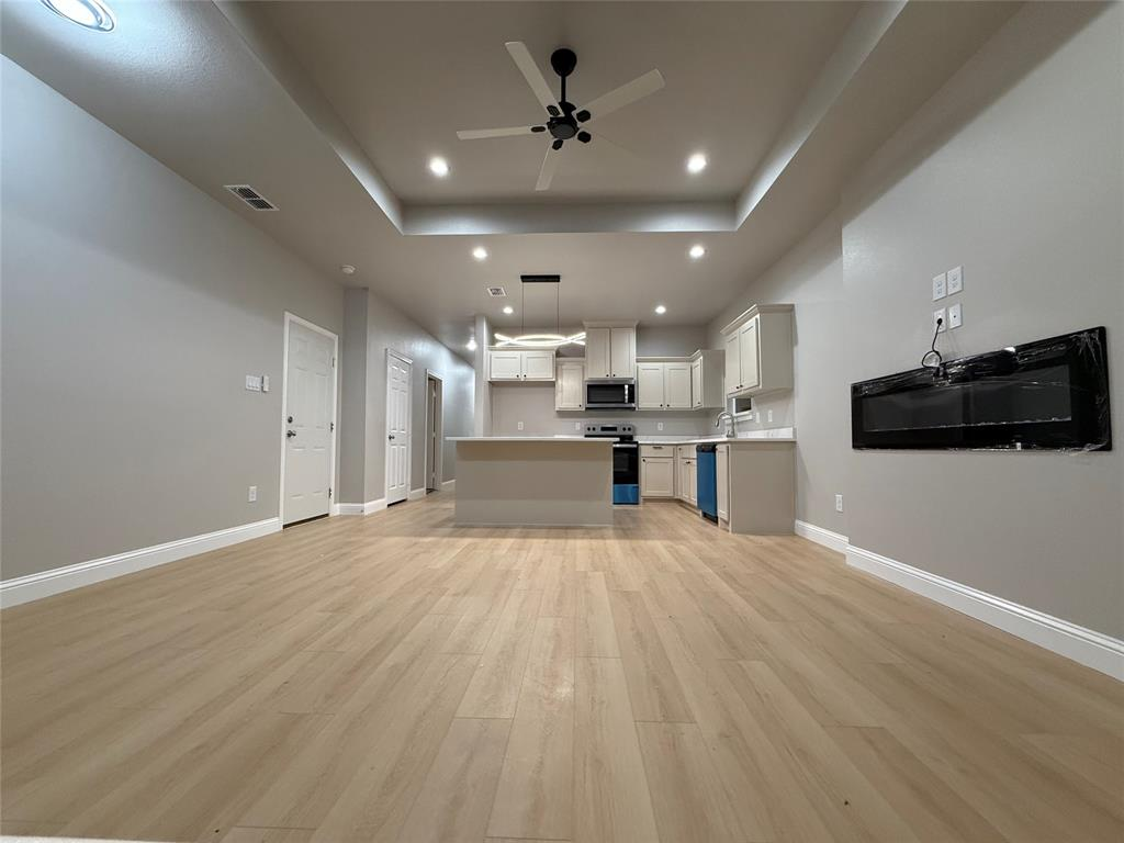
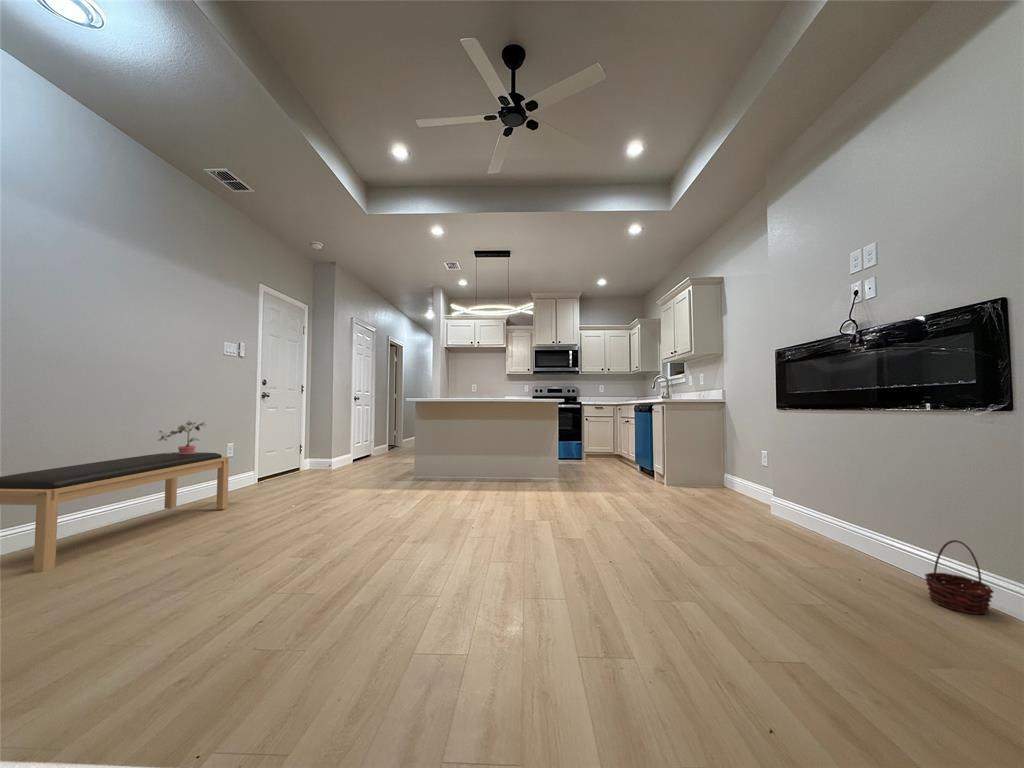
+ potted plant (181, 432)
+ basket (957, 575)
+ bench (119, 489)
